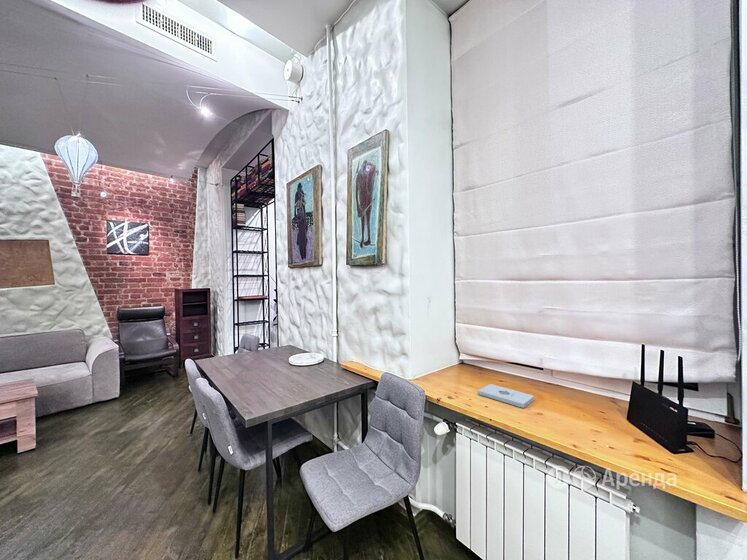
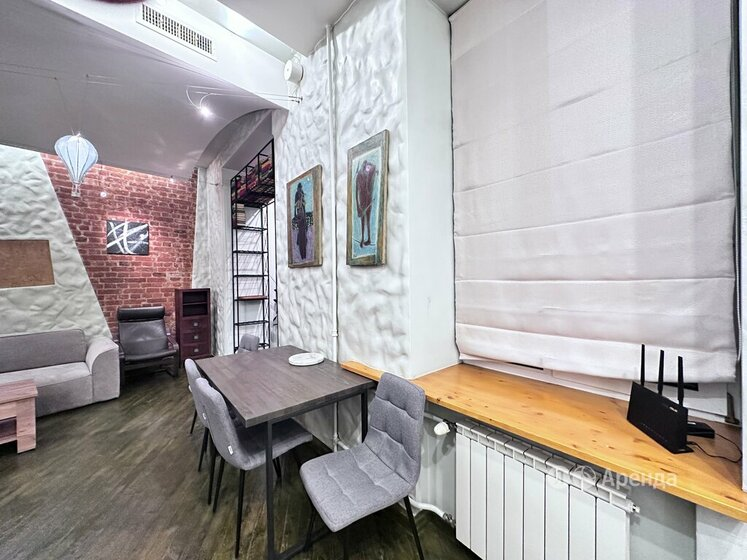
- notepad (505, 394)
